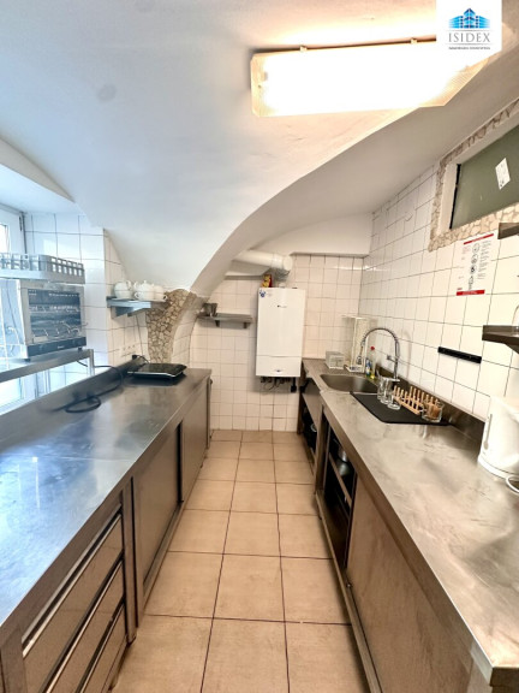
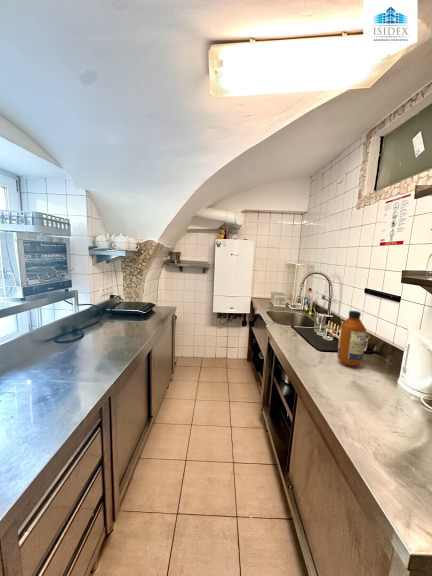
+ bottle (351, 338)
